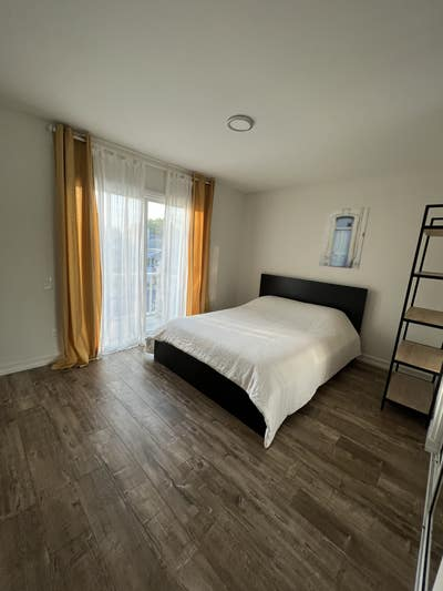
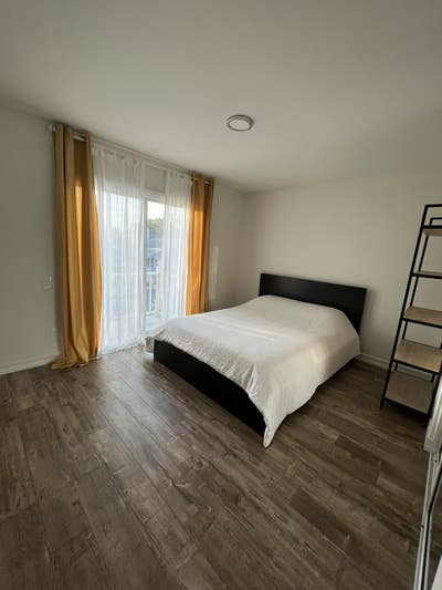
- wall art (342, 238)
